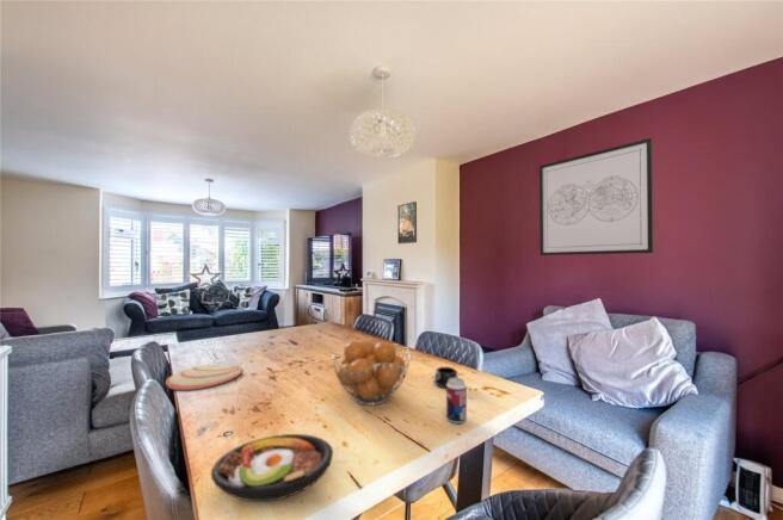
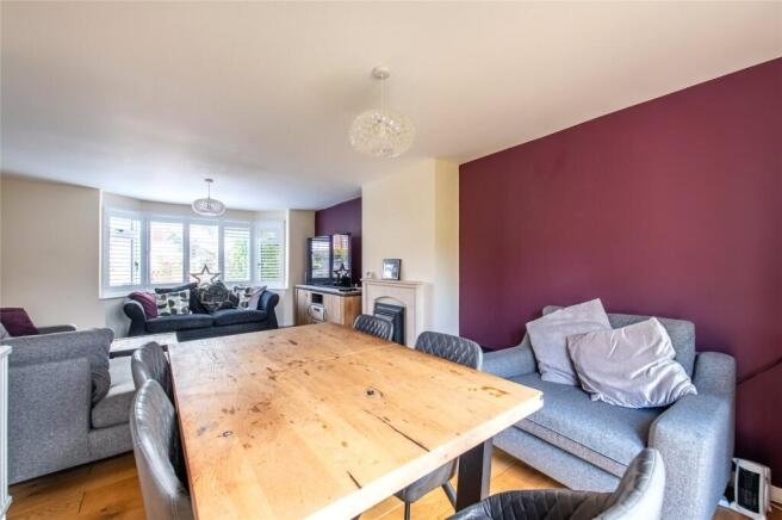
- plate (205, 372)
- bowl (273, 470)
- beverage can (456, 400)
- mug (446, 378)
- wall art (588, 204)
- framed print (406, 223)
- fruit basket (371, 369)
